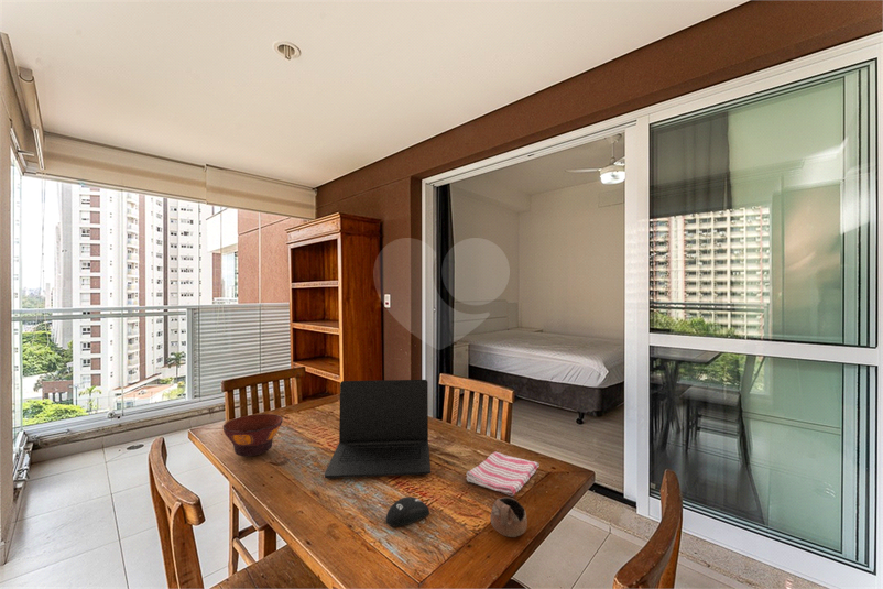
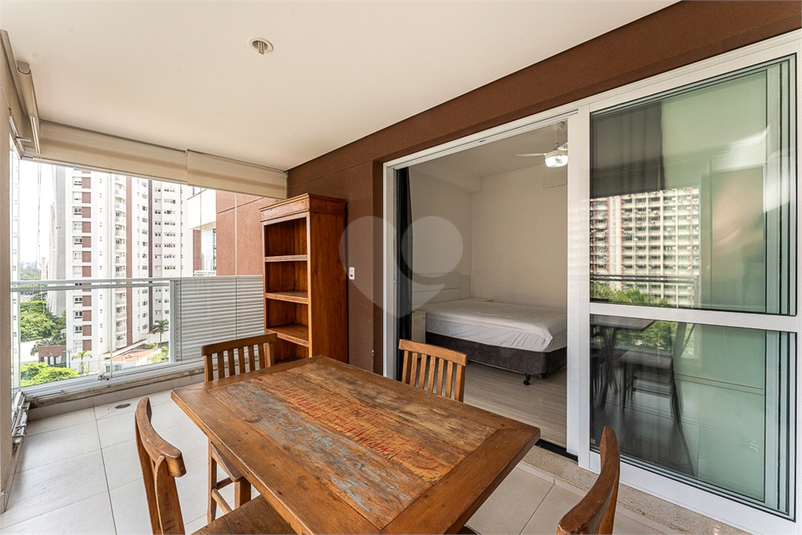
- computer mouse (406, 509)
- bowl (253, 437)
- cup (505, 513)
- dish towel (503, 469)
- laptop (381, 424)
